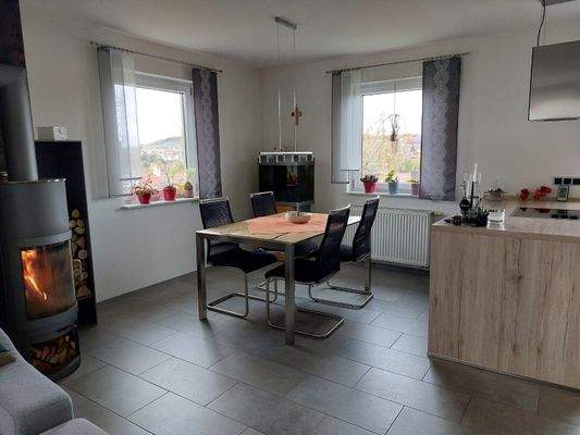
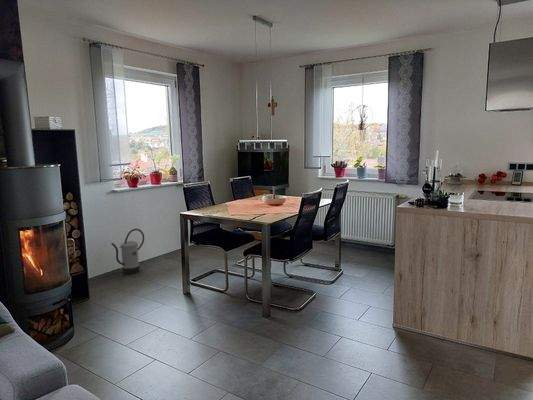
+ watering can (129, 251)
